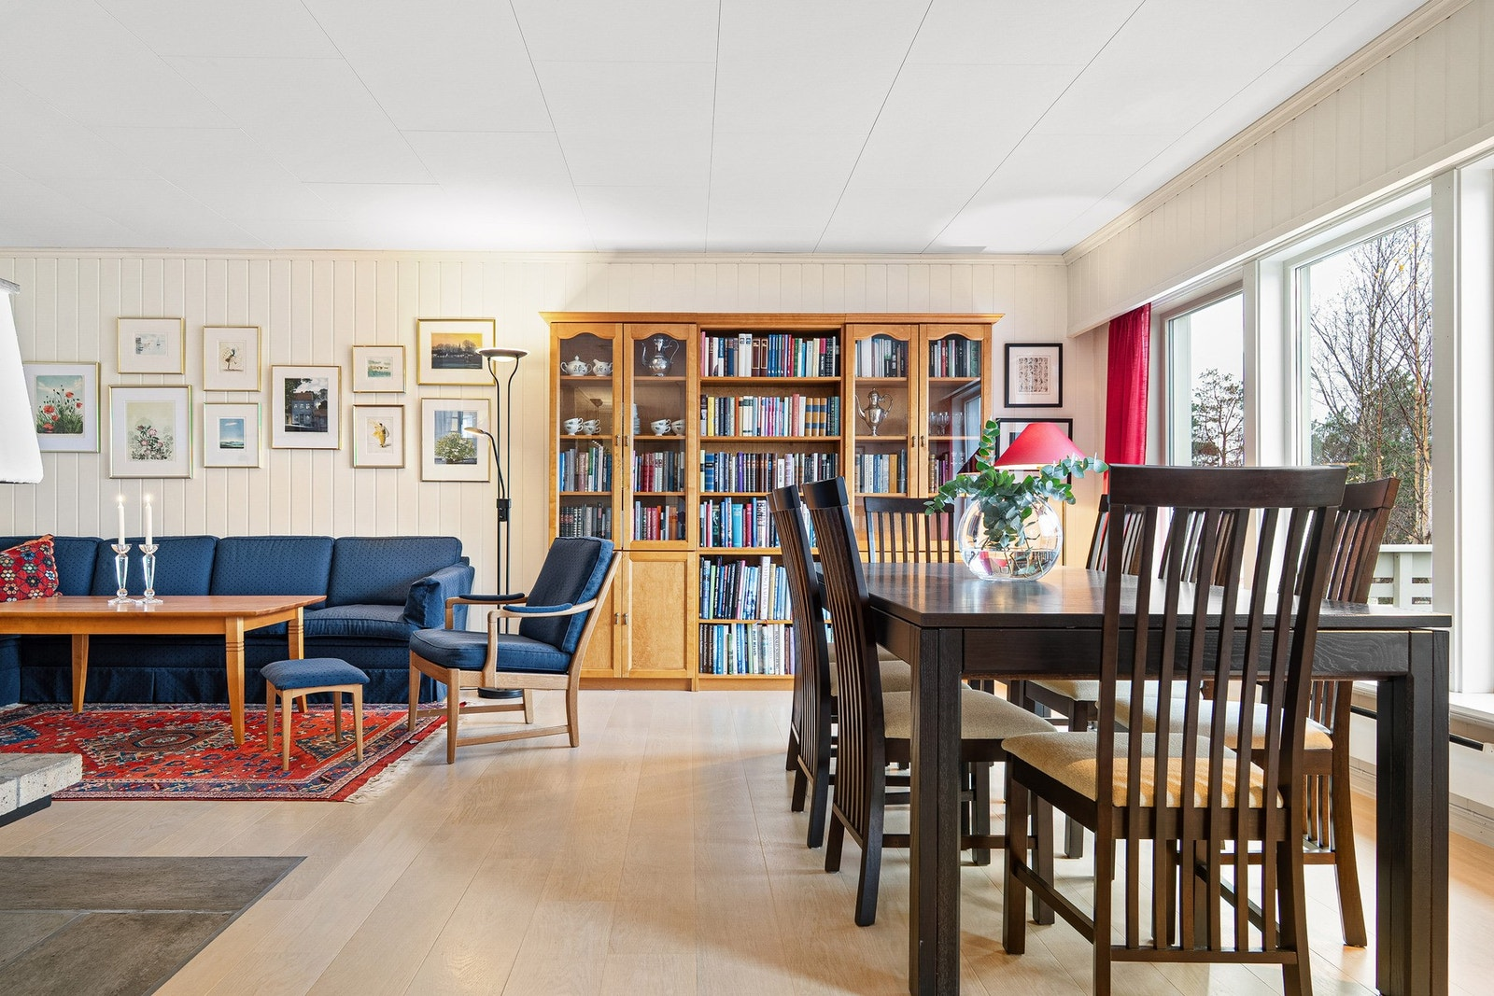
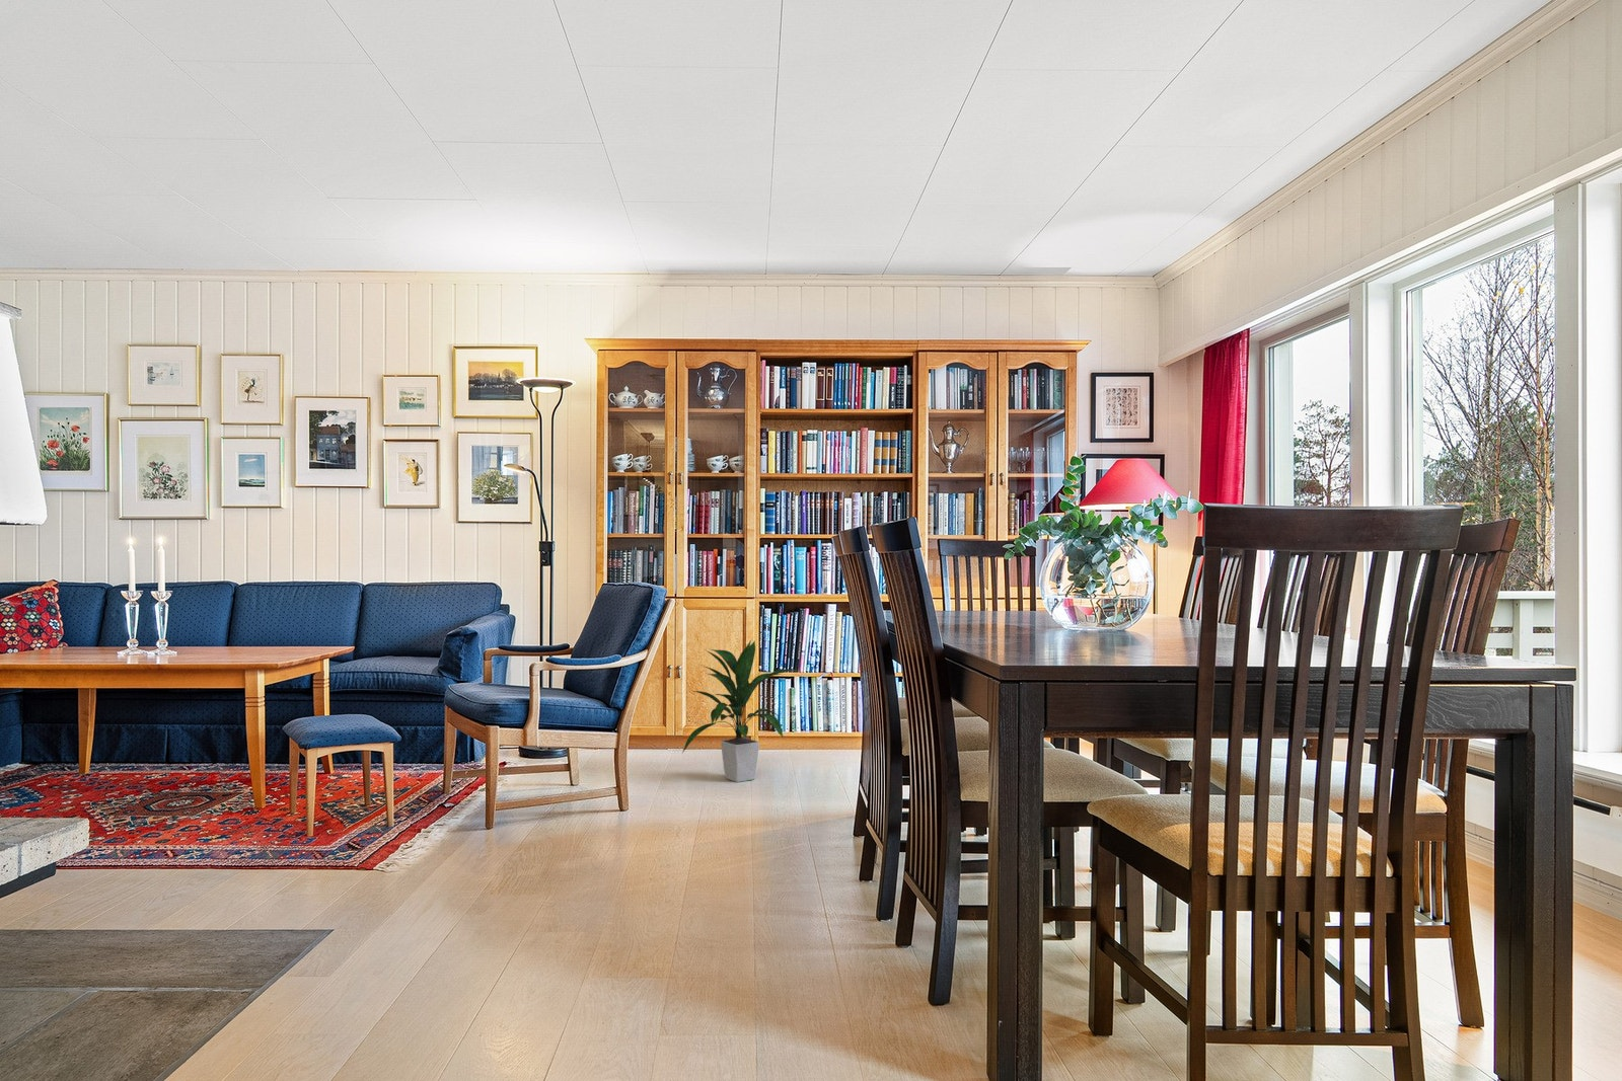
+ indoor plant (734, 708)
